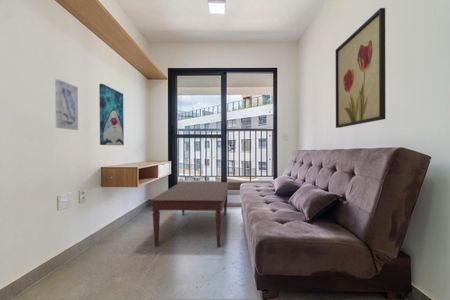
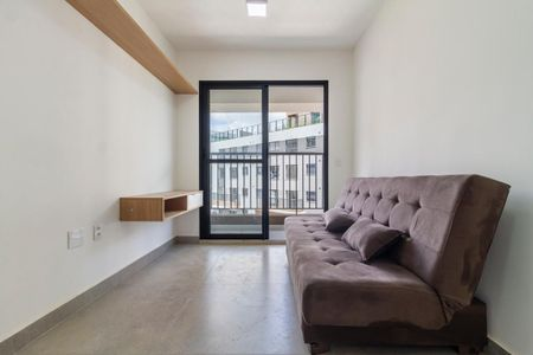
- coffee table (197, 208)
- wall art (112, 117)
- wall art (67, 106)
- wall art (356, 78)
